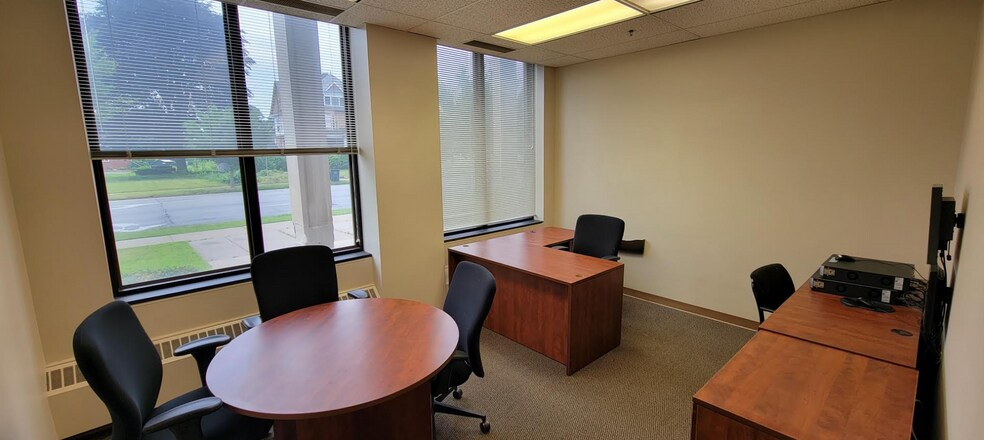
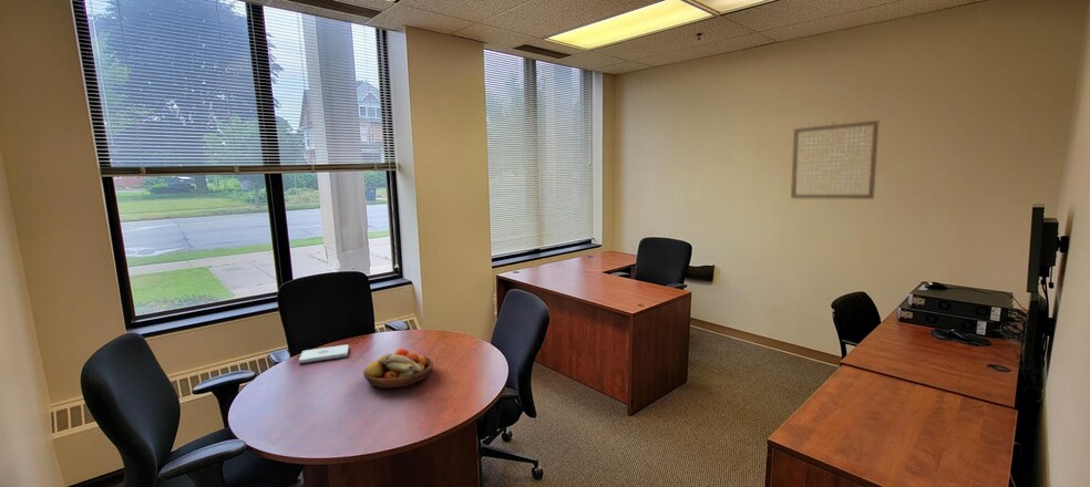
+ notepad (325, 353)
+ fruit bowl (399, 363)
+ wall art (832, 159)
